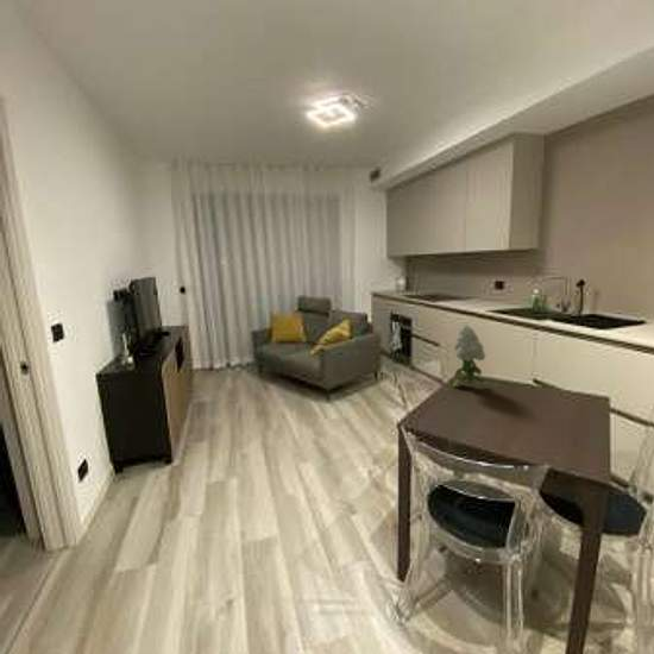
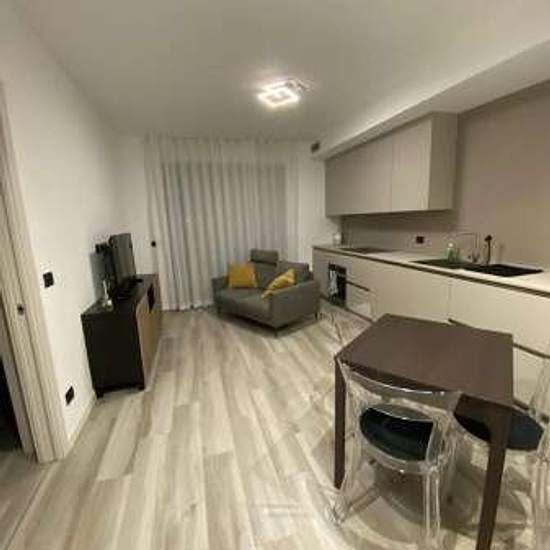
- flower (469, 356)
